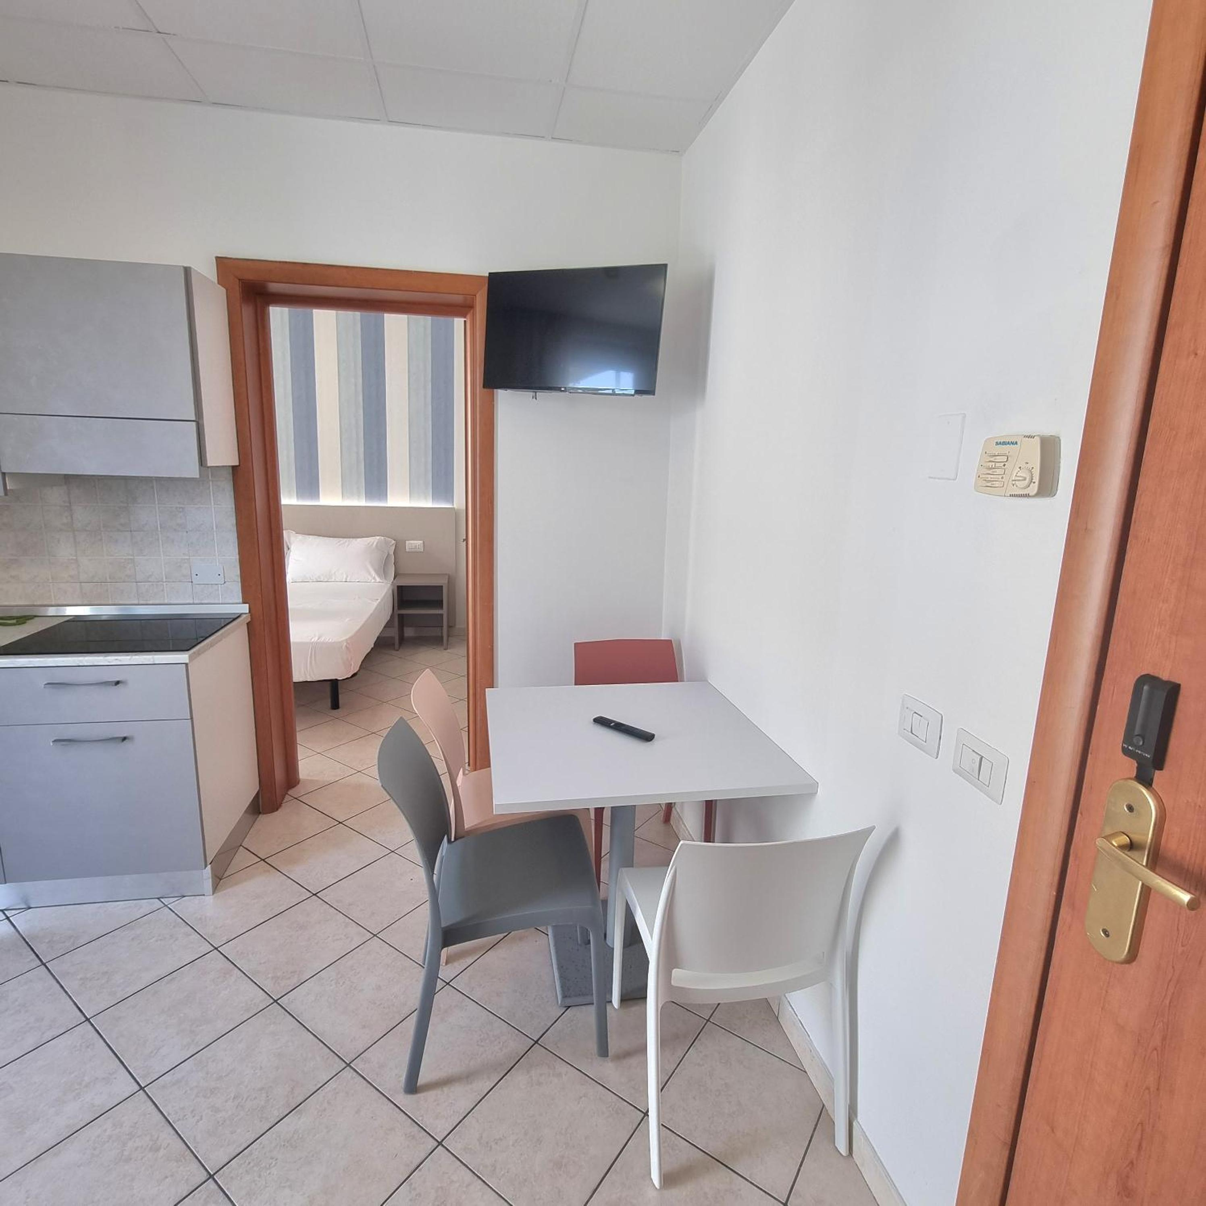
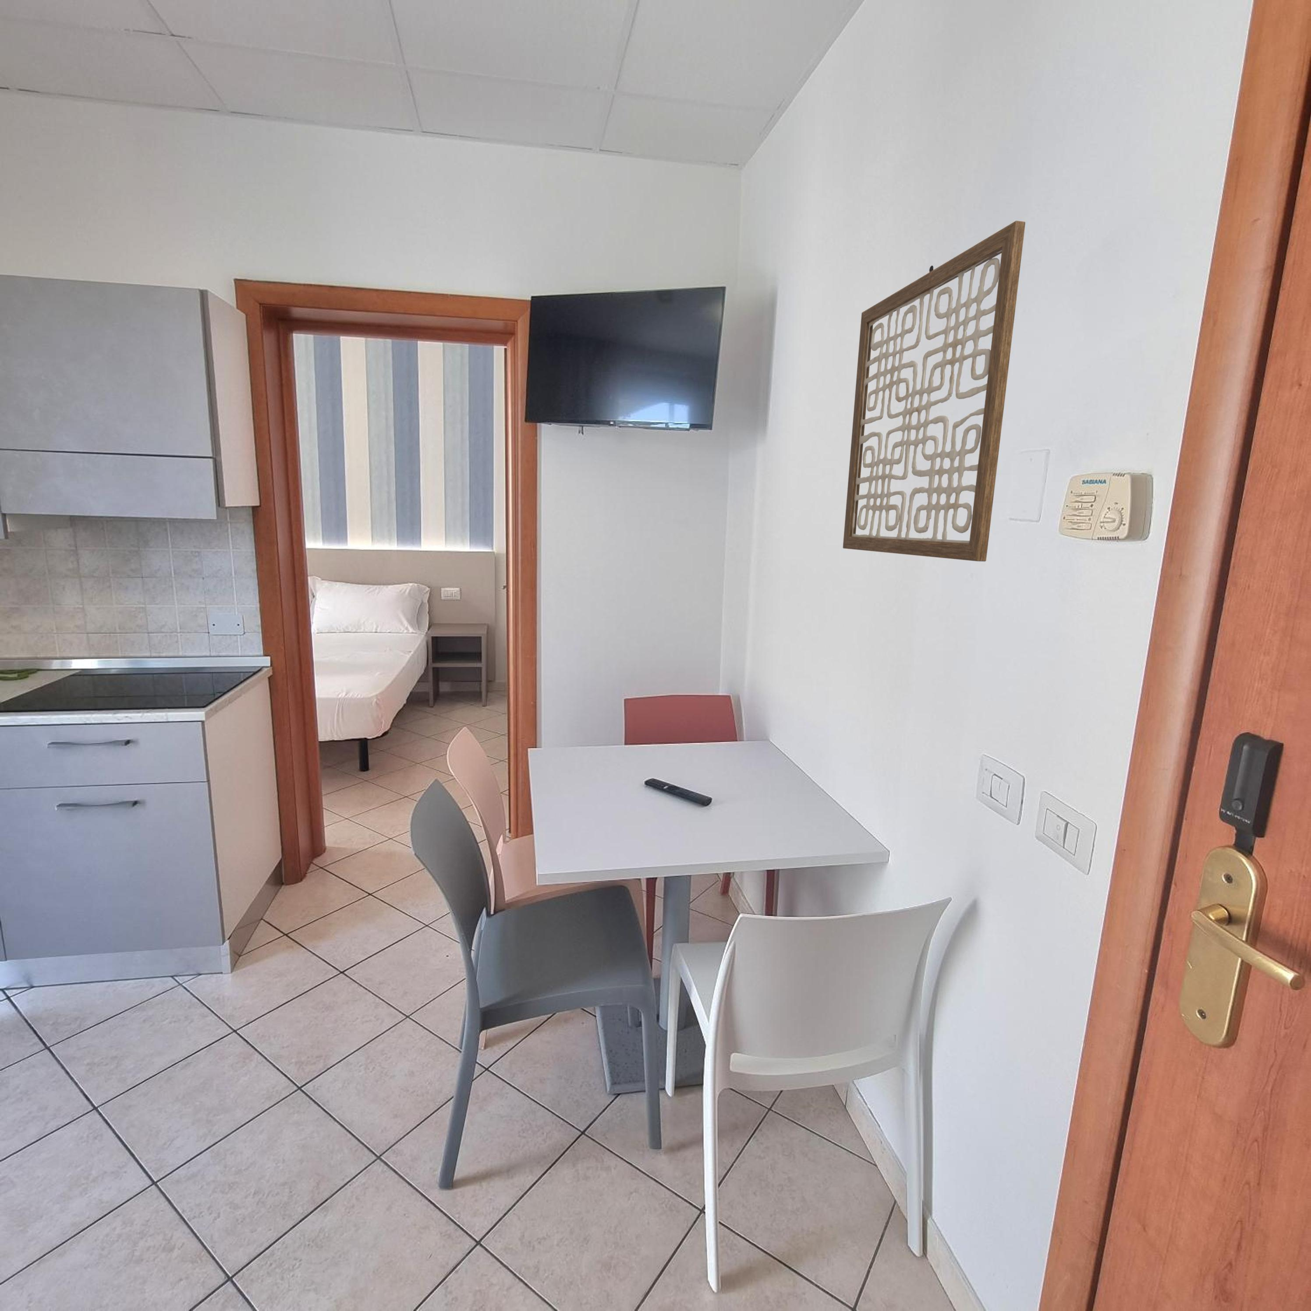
+ wall art (917, 414)
